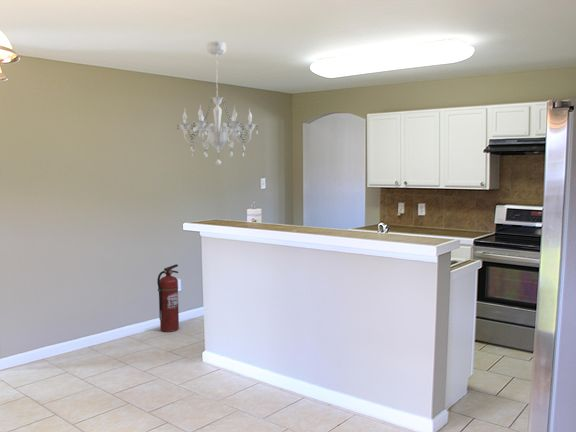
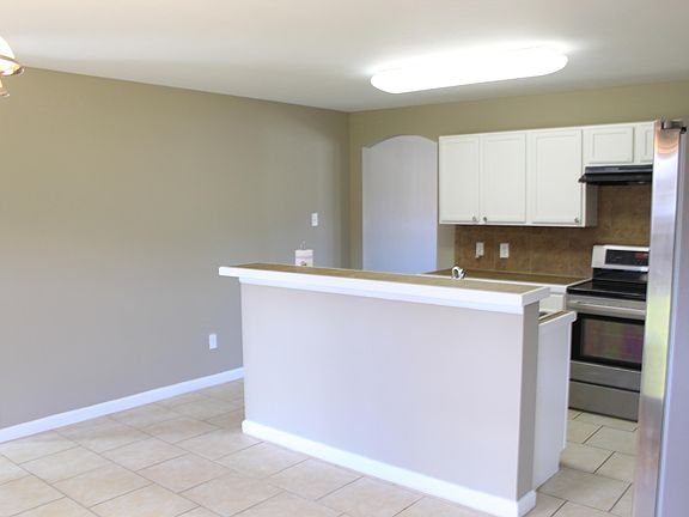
- fire extinguisher (168, 297)
- chandelier (217, 105)
